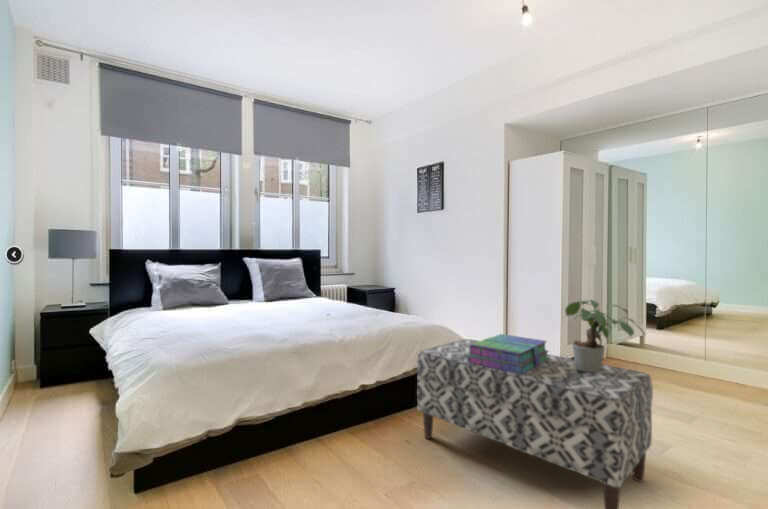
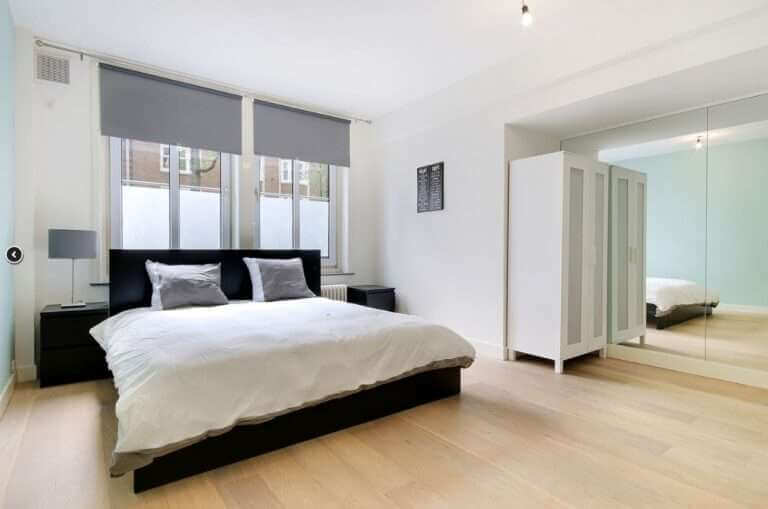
- bench (522, 408)
- potted plant (598, 334)
- stack of books (509, 351)
